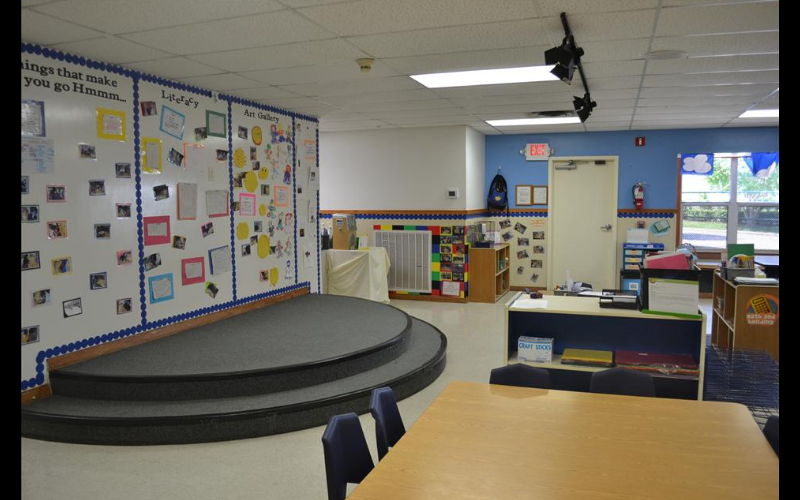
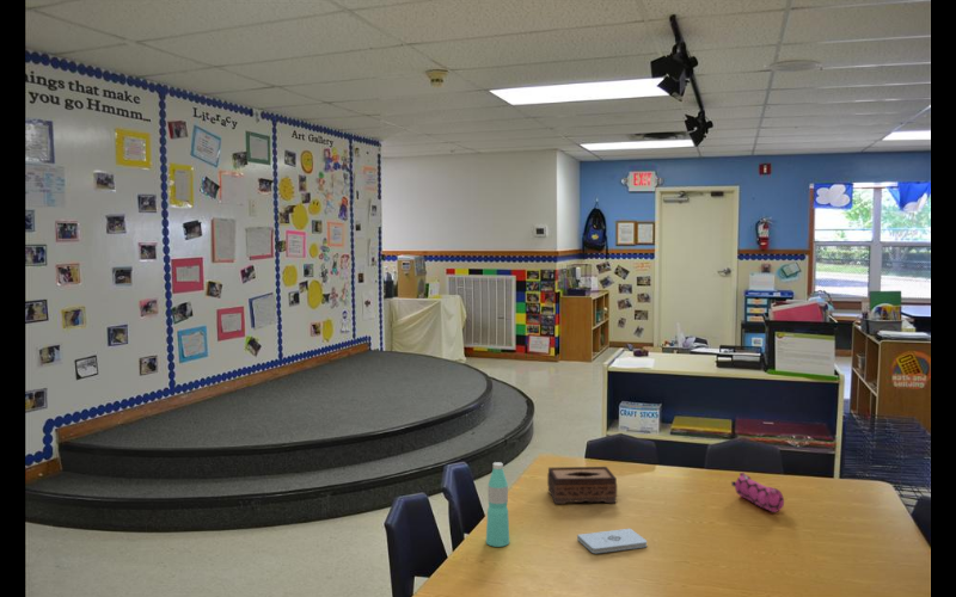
+ pencil case (758, 491)
+ tissue box (581, 484)
+ notepad (612, 540)
+ water bottle (497, 503)
